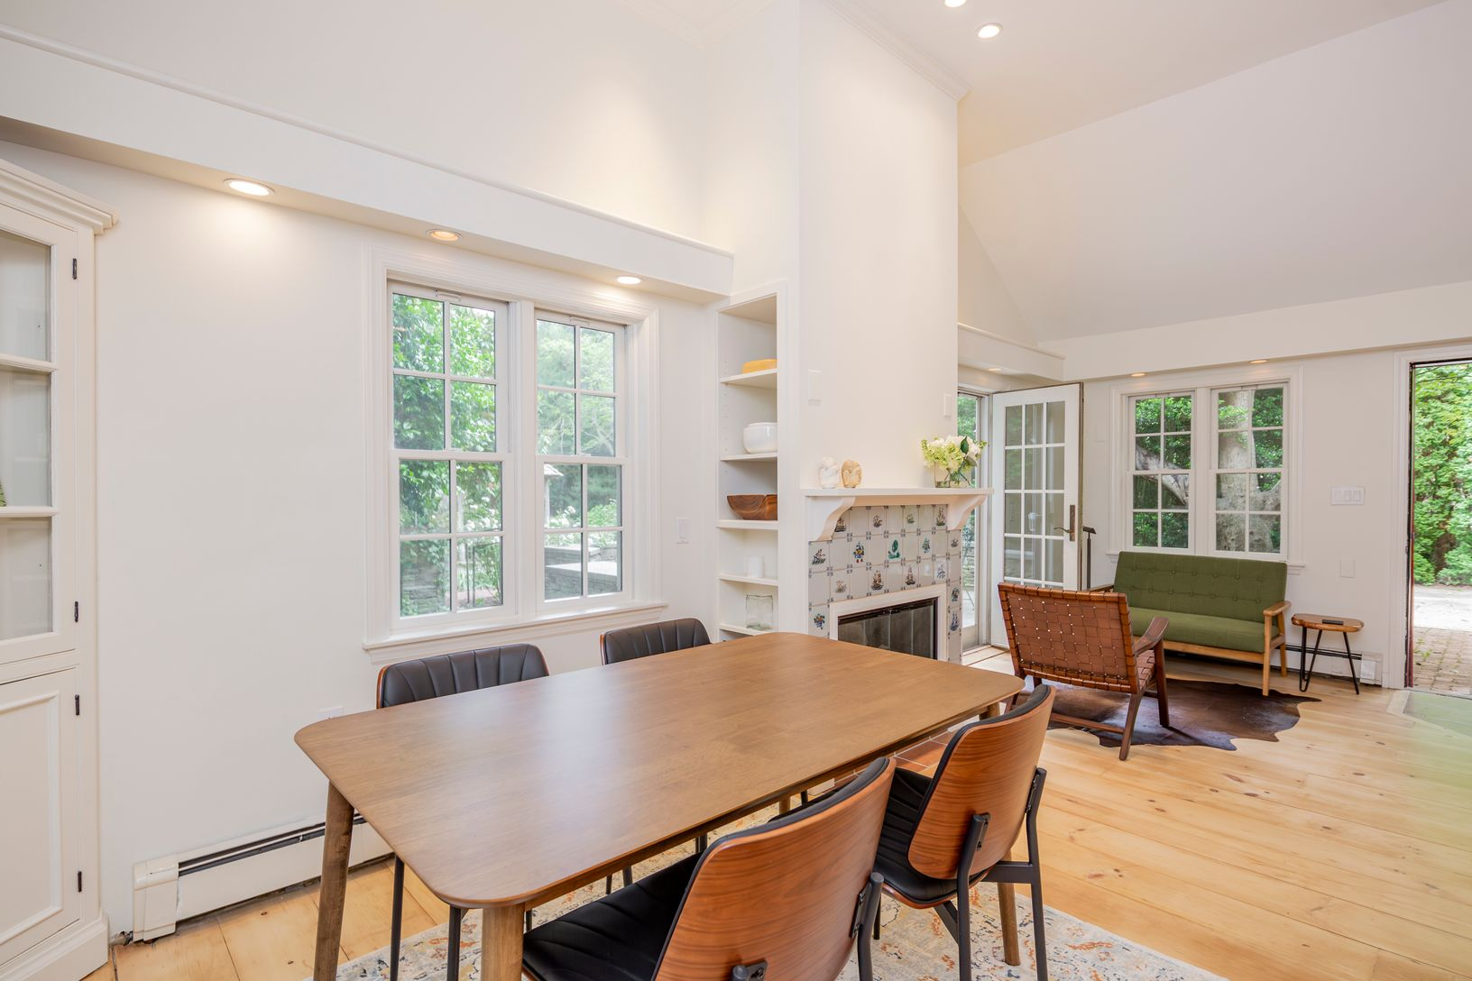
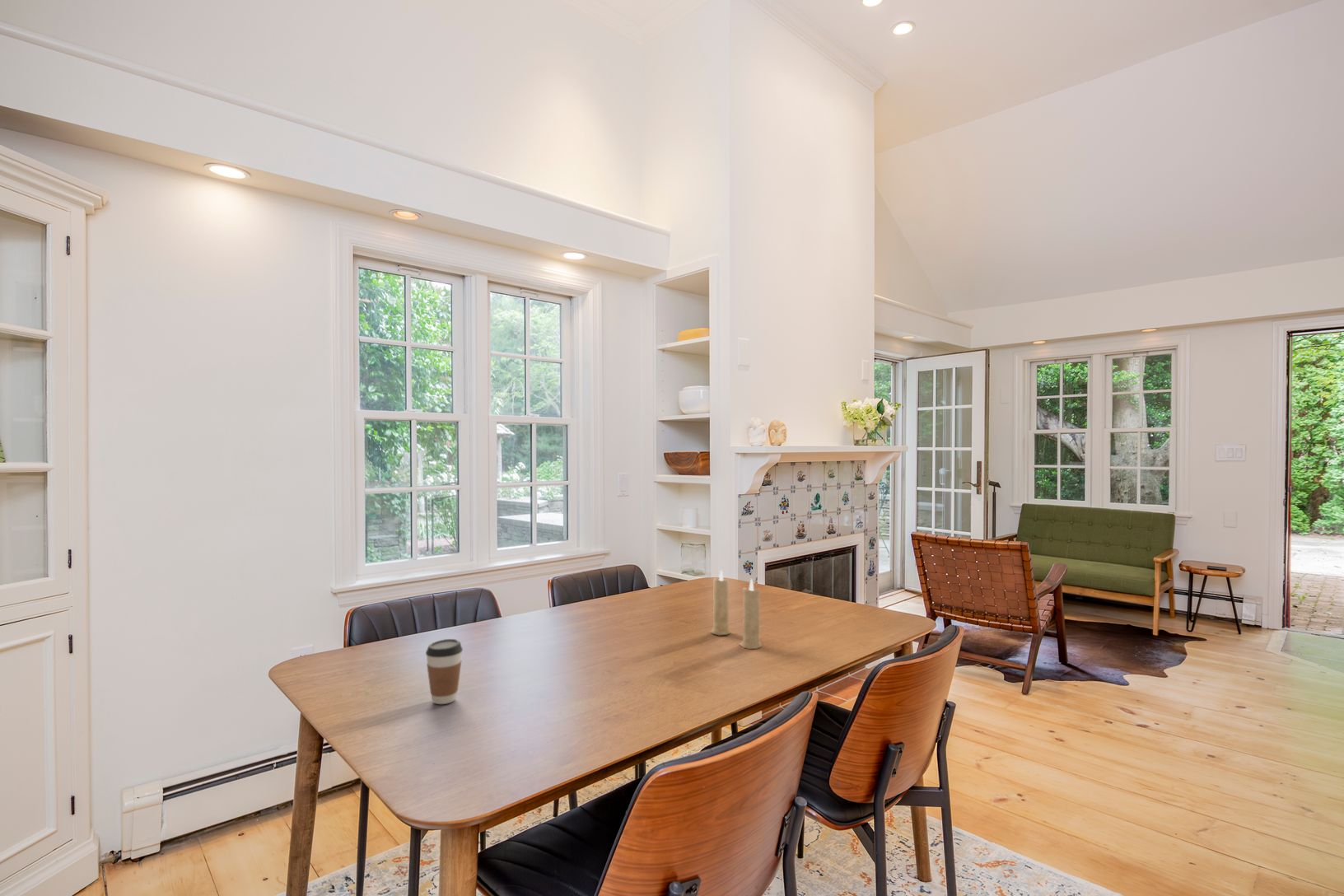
+ candle (743, 605)
+ coffee cup (444, 671)
